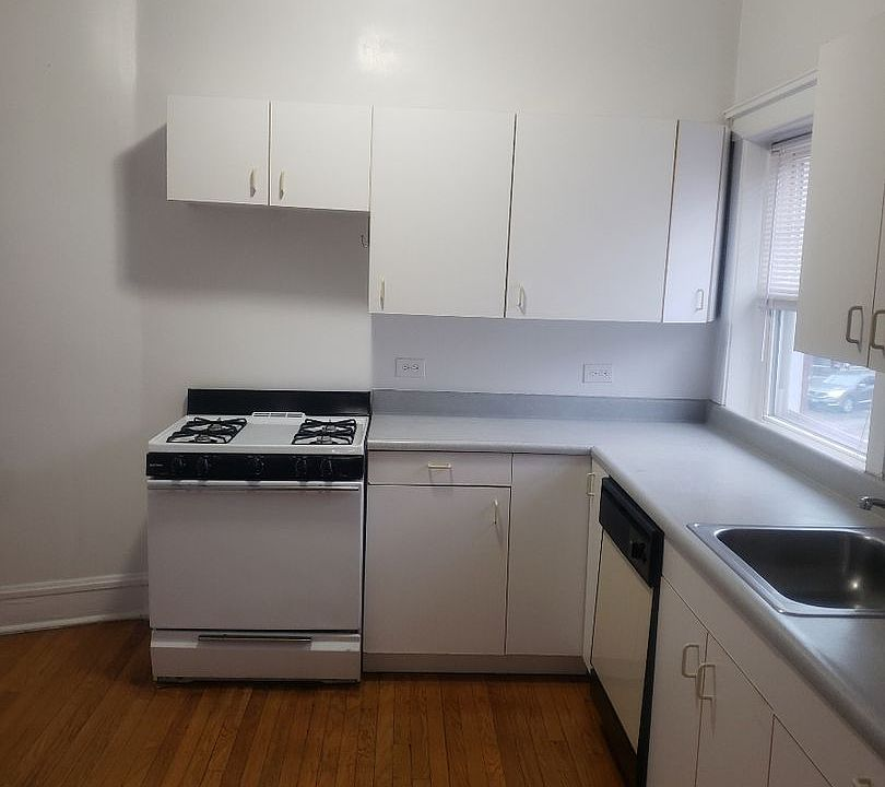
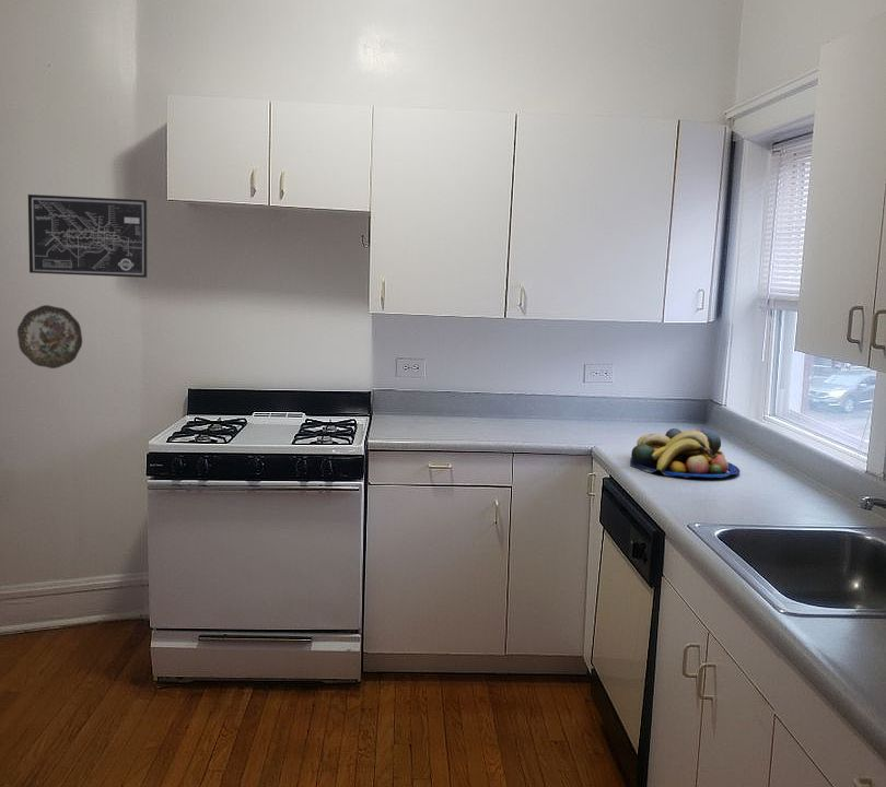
+ fruit bowl (685, 447)
+ decorative plate (50, 337)
+ wall art (88, 236)
